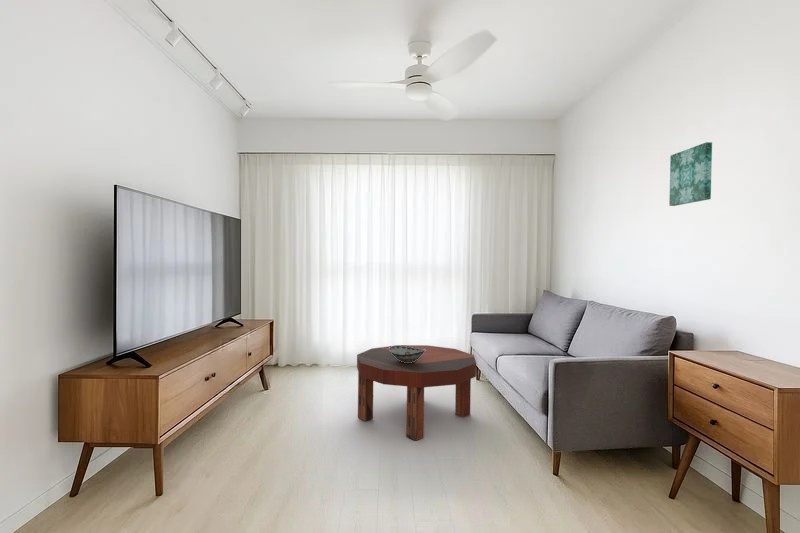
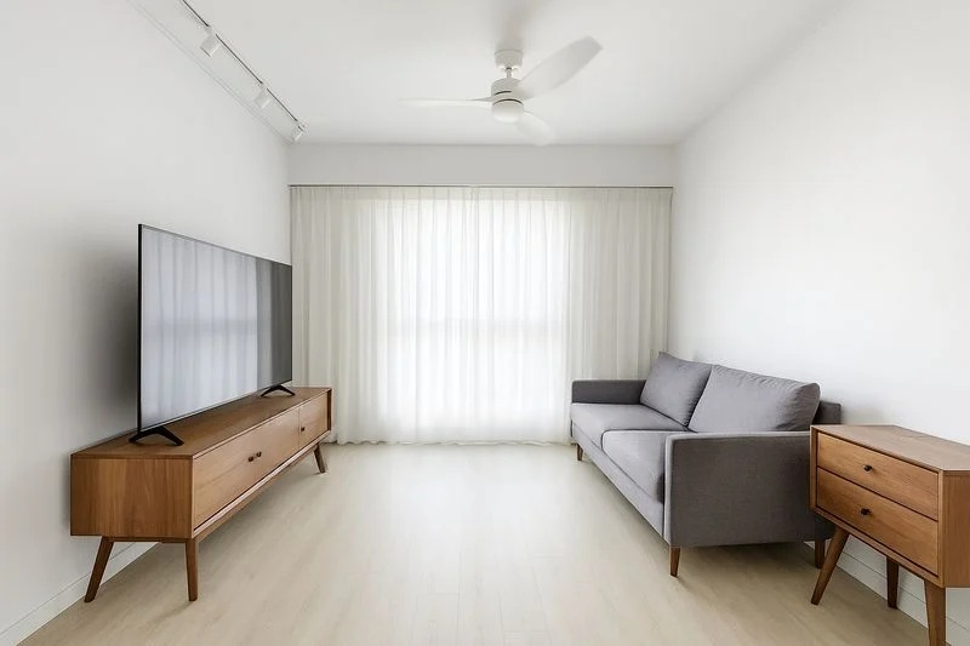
- decorative bowl (407, 354)
- coffee table (416, 386)
- wall art (689, 176)
